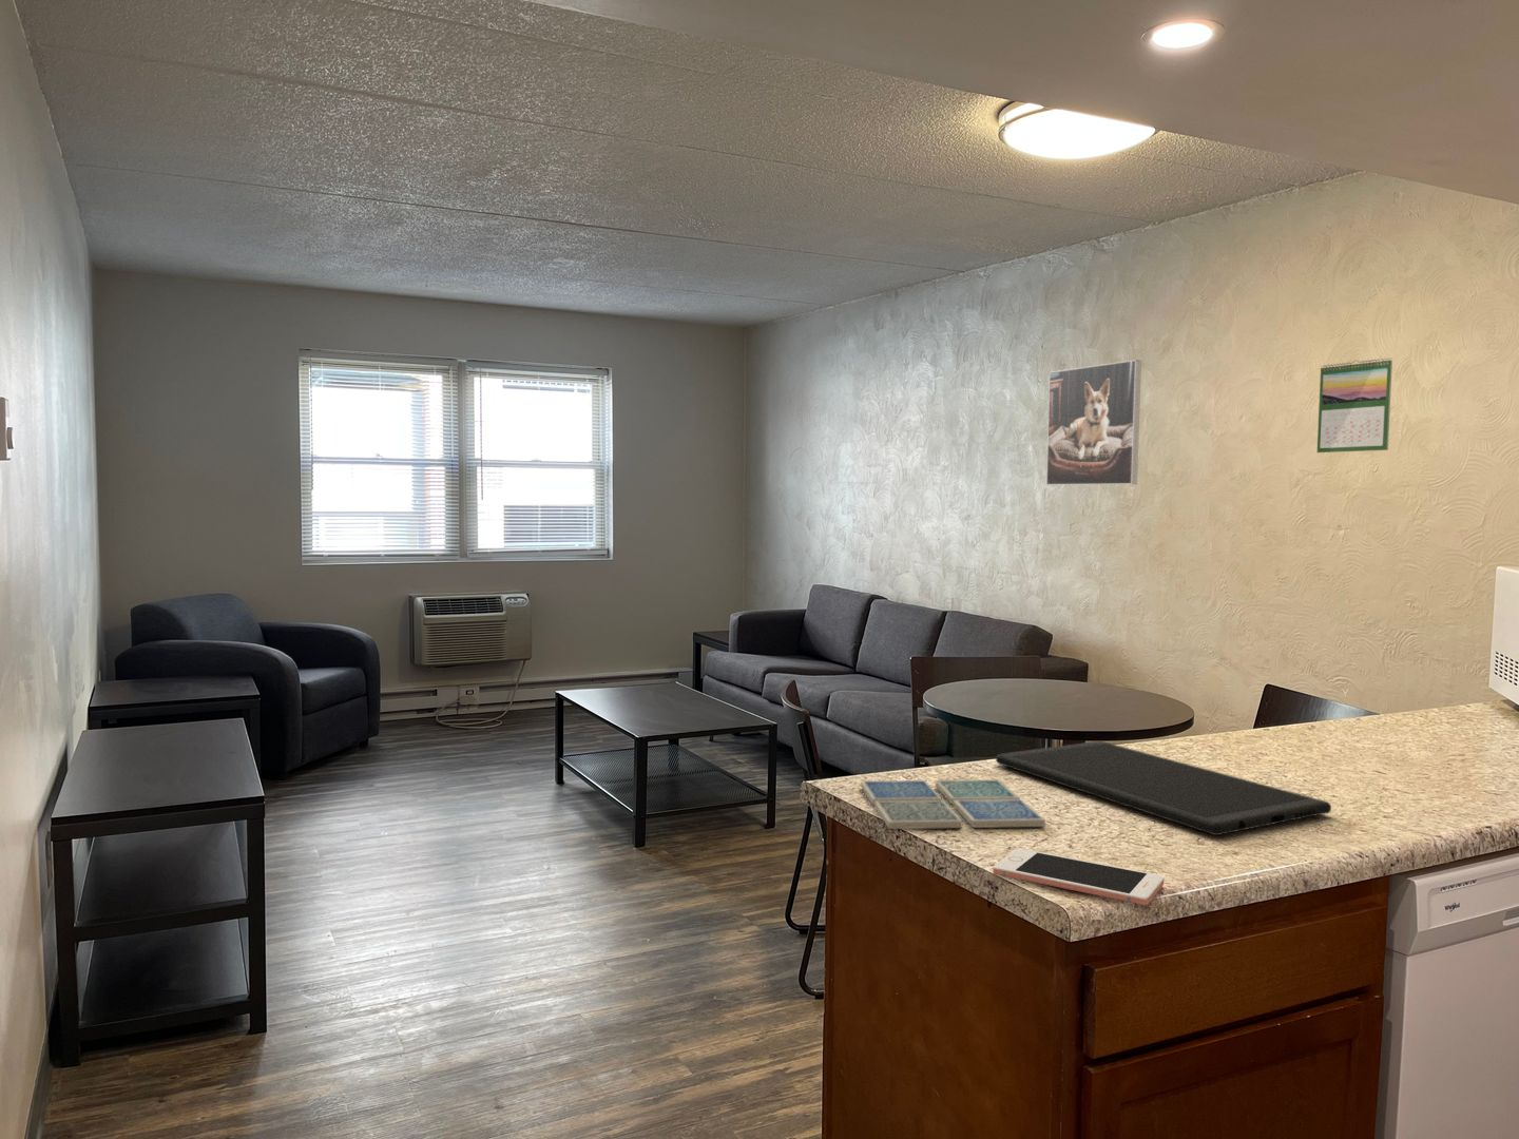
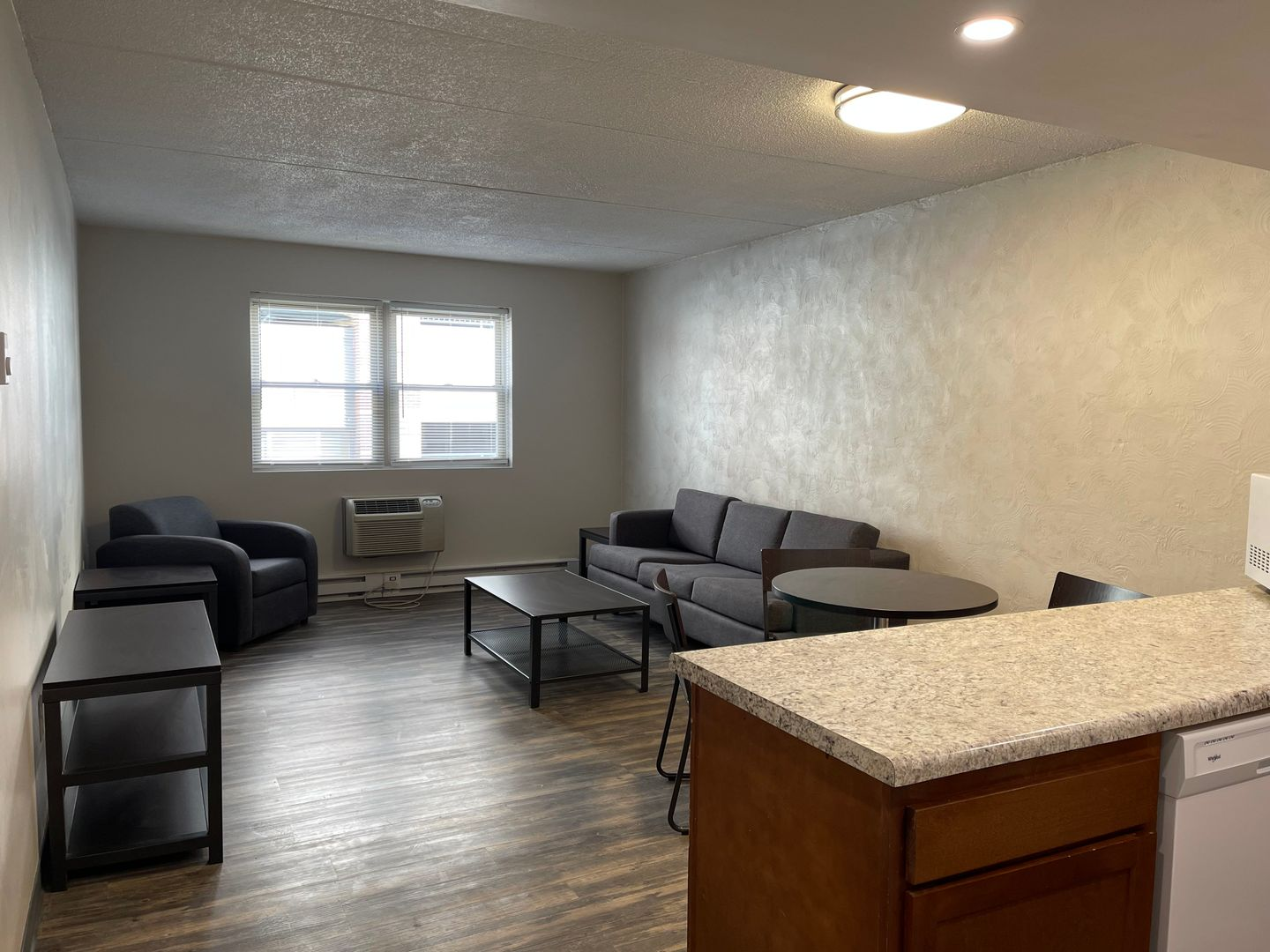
- drink coaster (948, 800)
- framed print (1091, 425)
- cell phone (1076, 875)
- calendar (1354, 404)
- cutting board (1149, 781)
